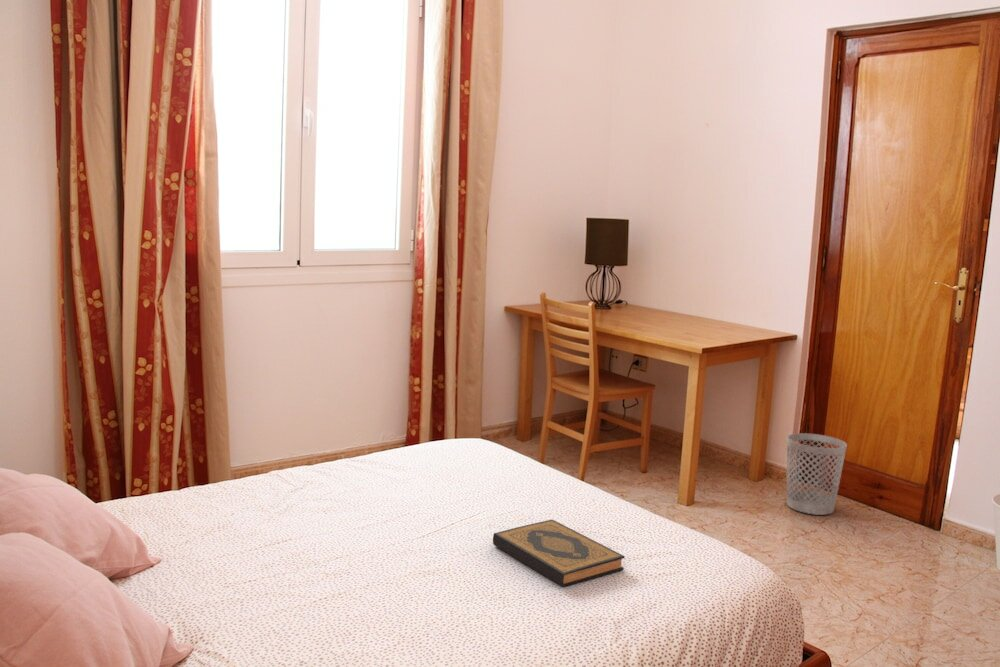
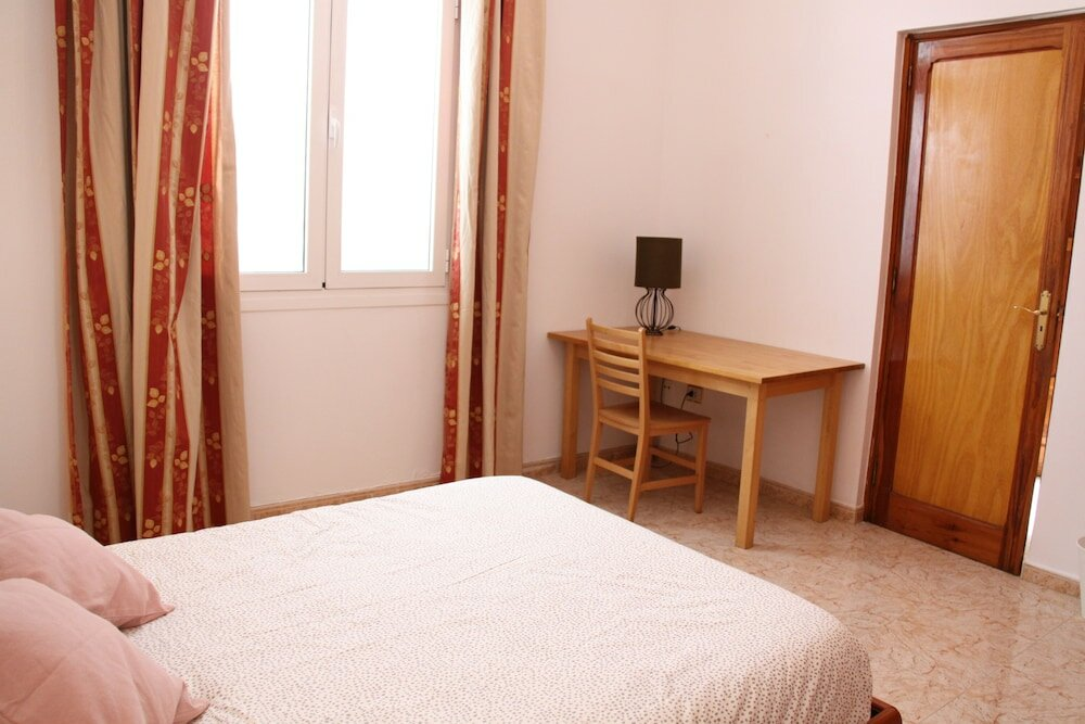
- wastebasket (813, 473)
- hardback book (556, 550)
